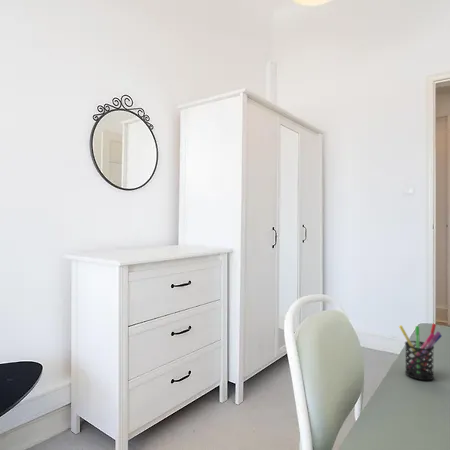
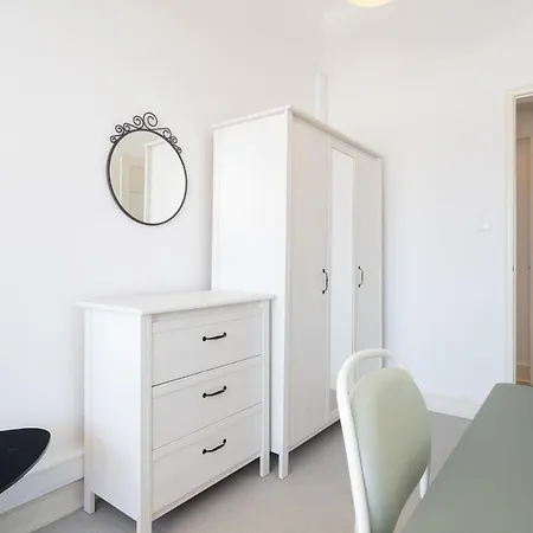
- pen holder (420, 348)
